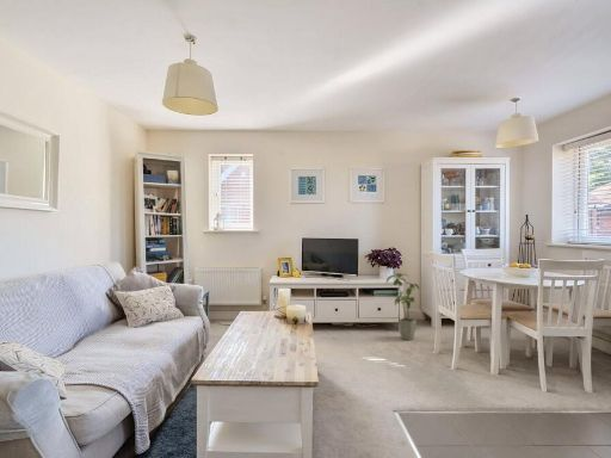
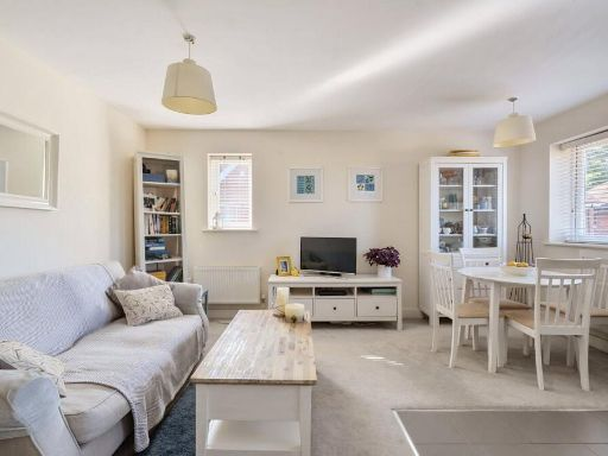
- house plant (403, 307)
